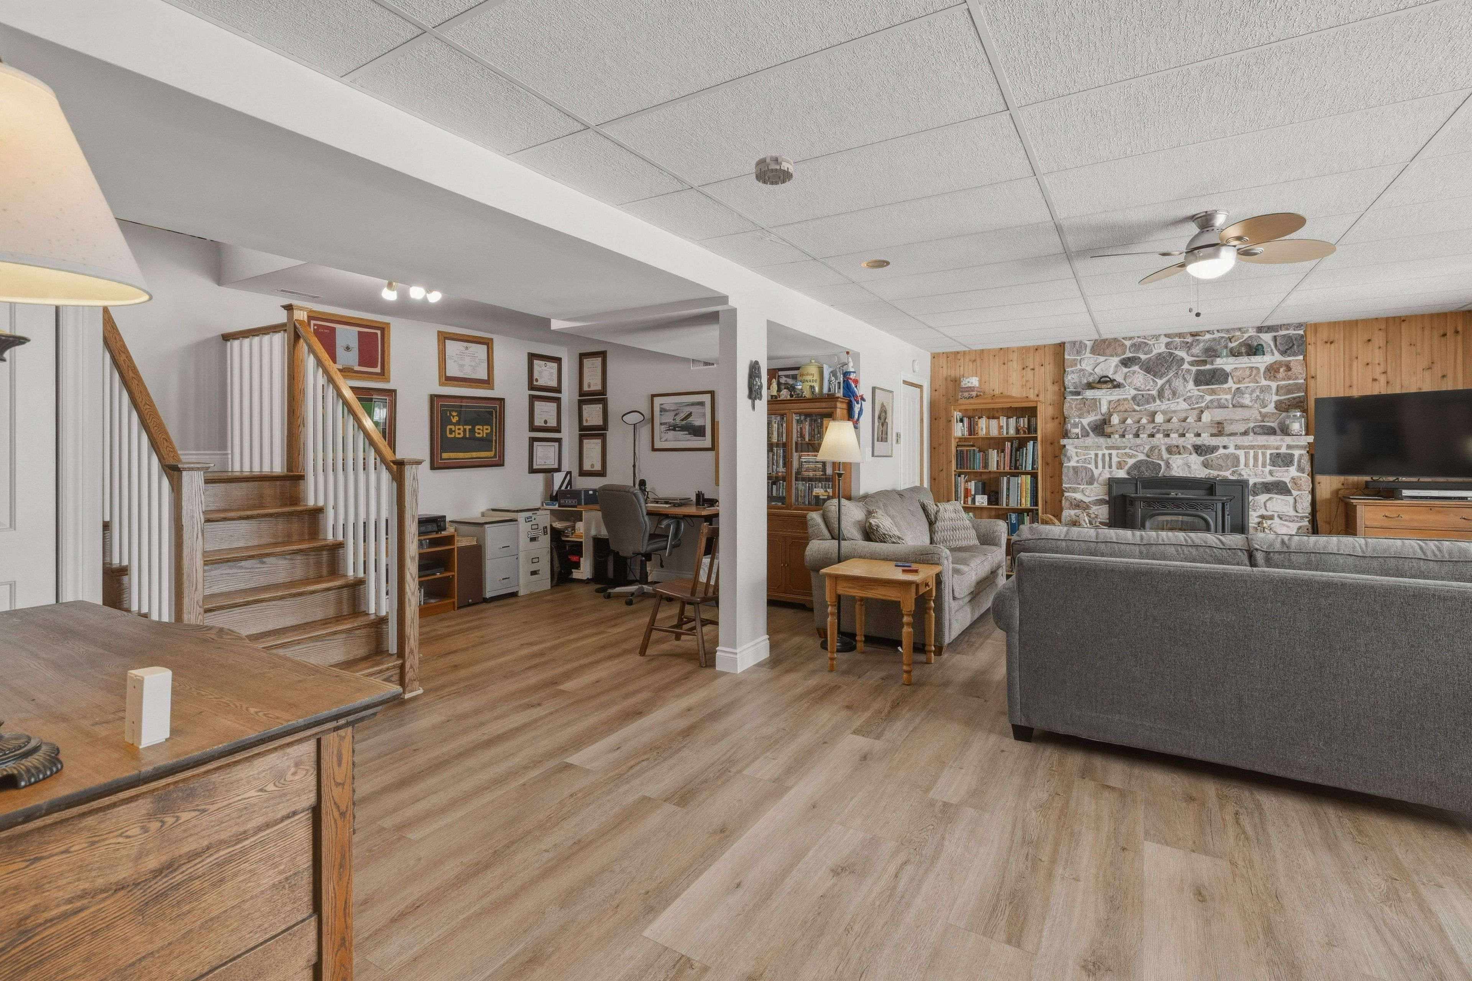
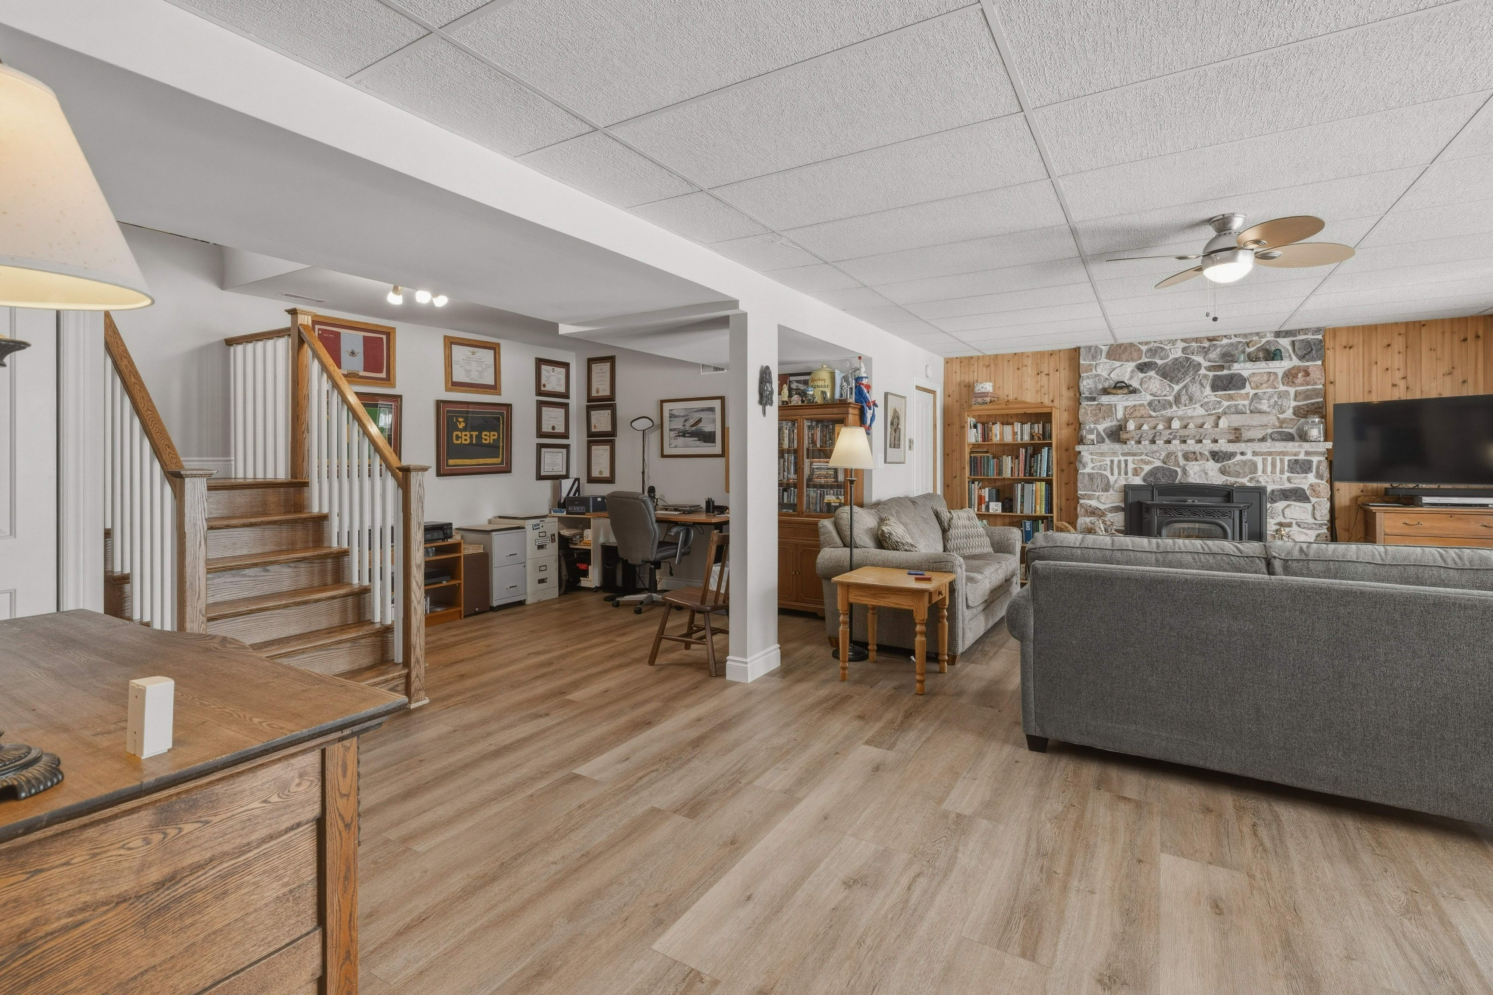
- recessed light (875, 262)
- smoke detector (774, 170)
